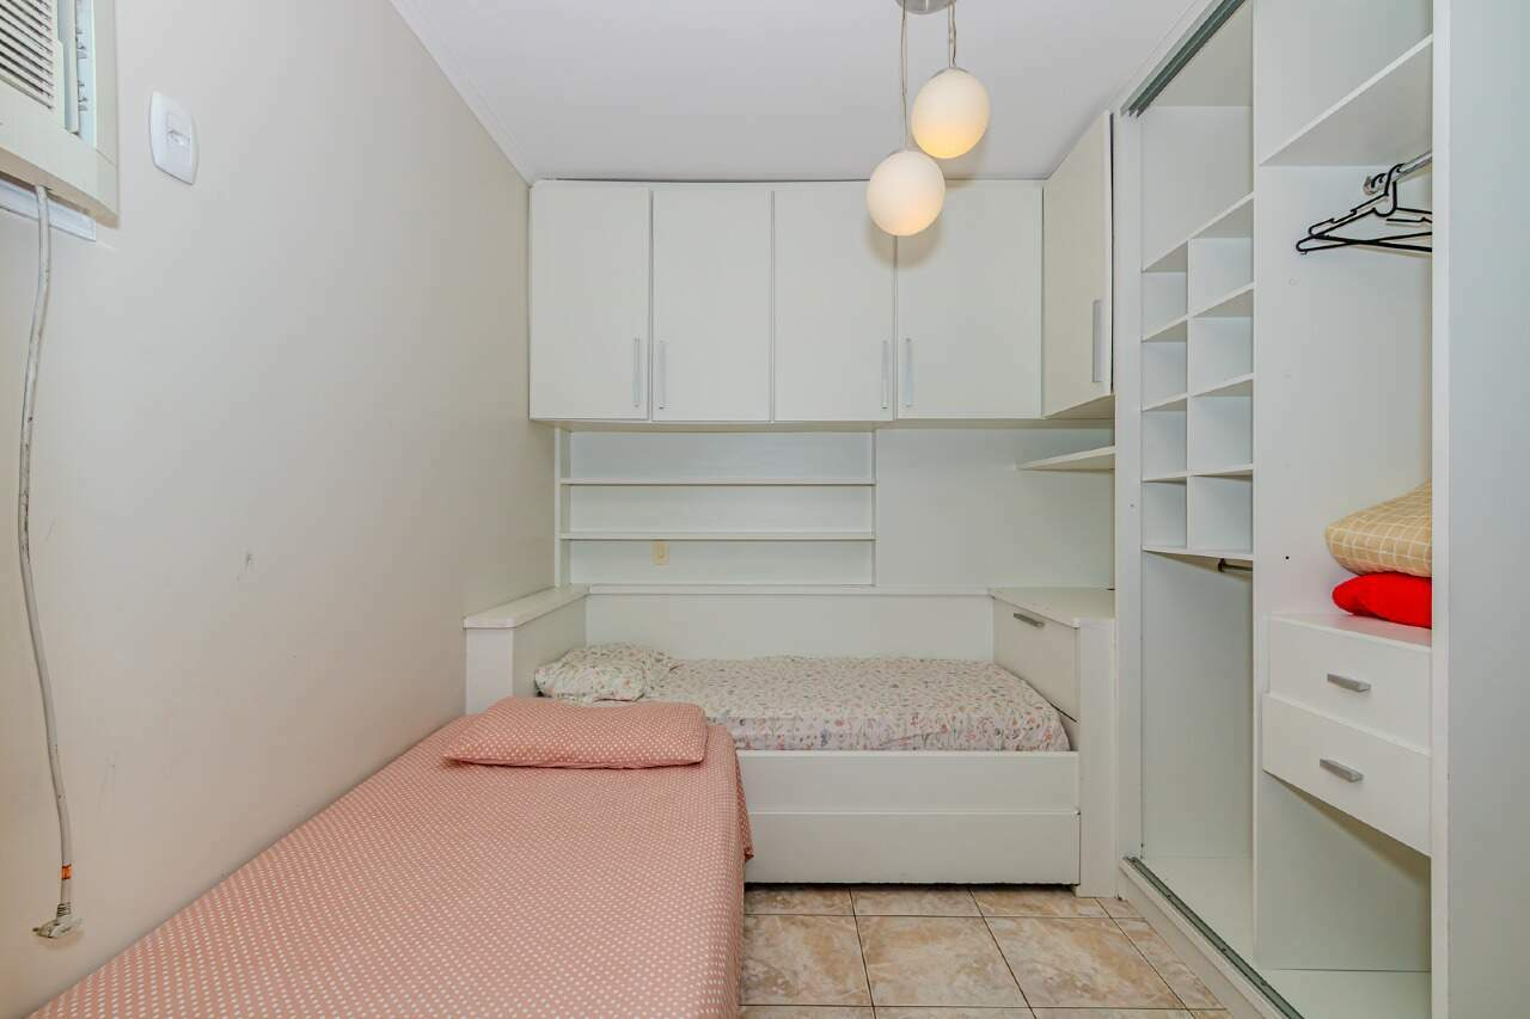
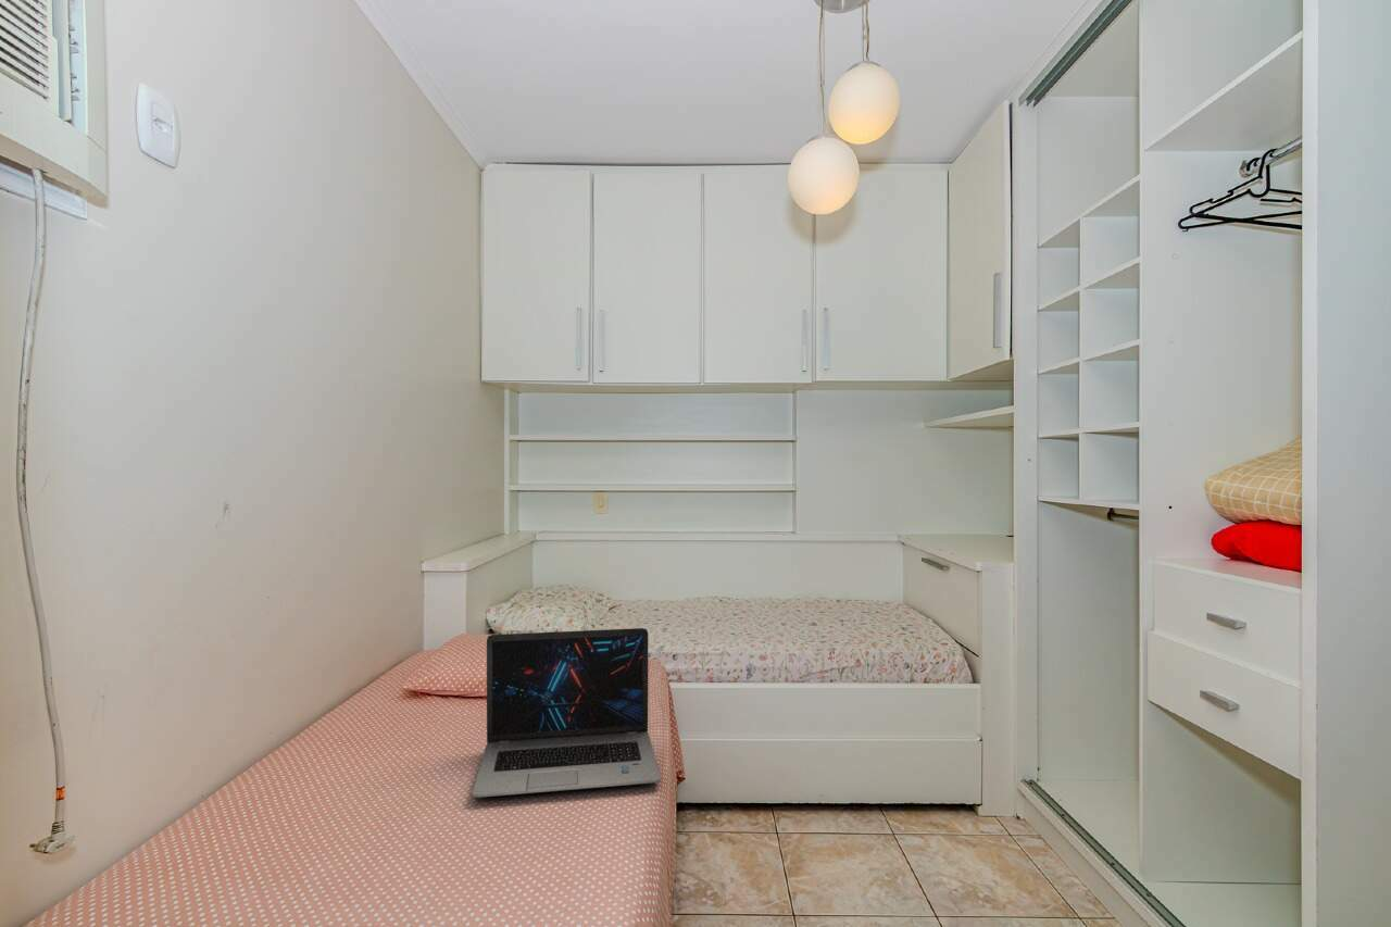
+ laptop (568, 706)
